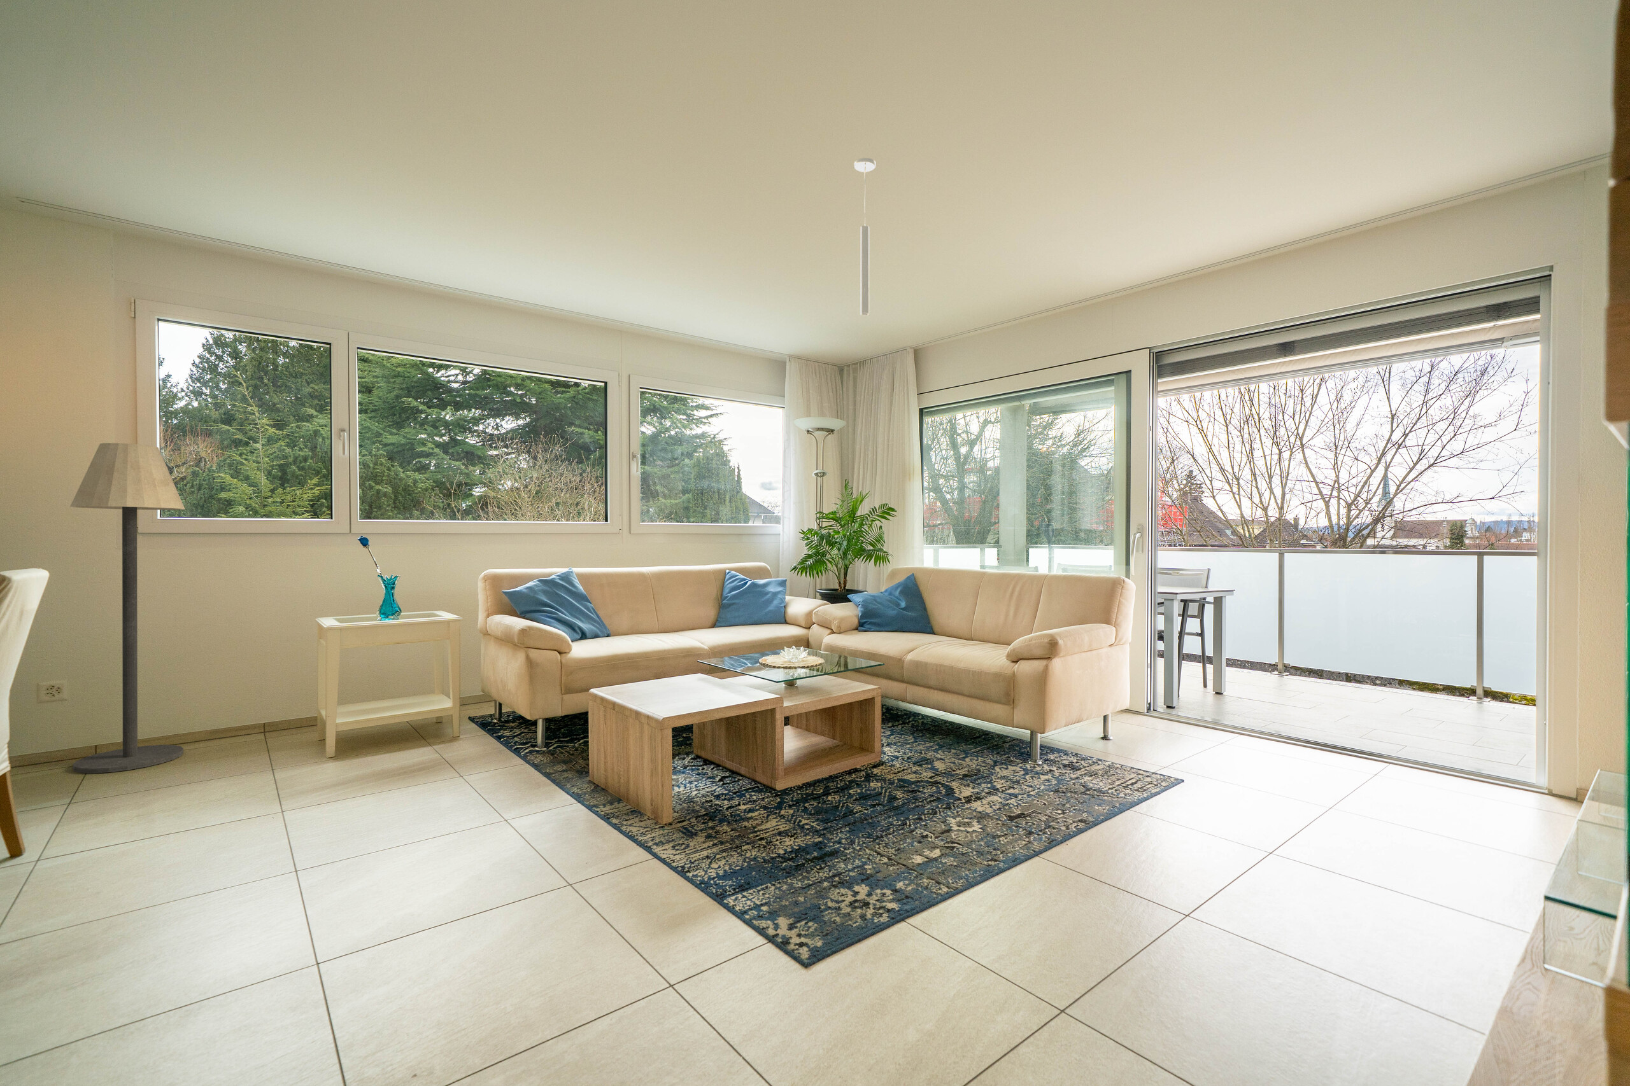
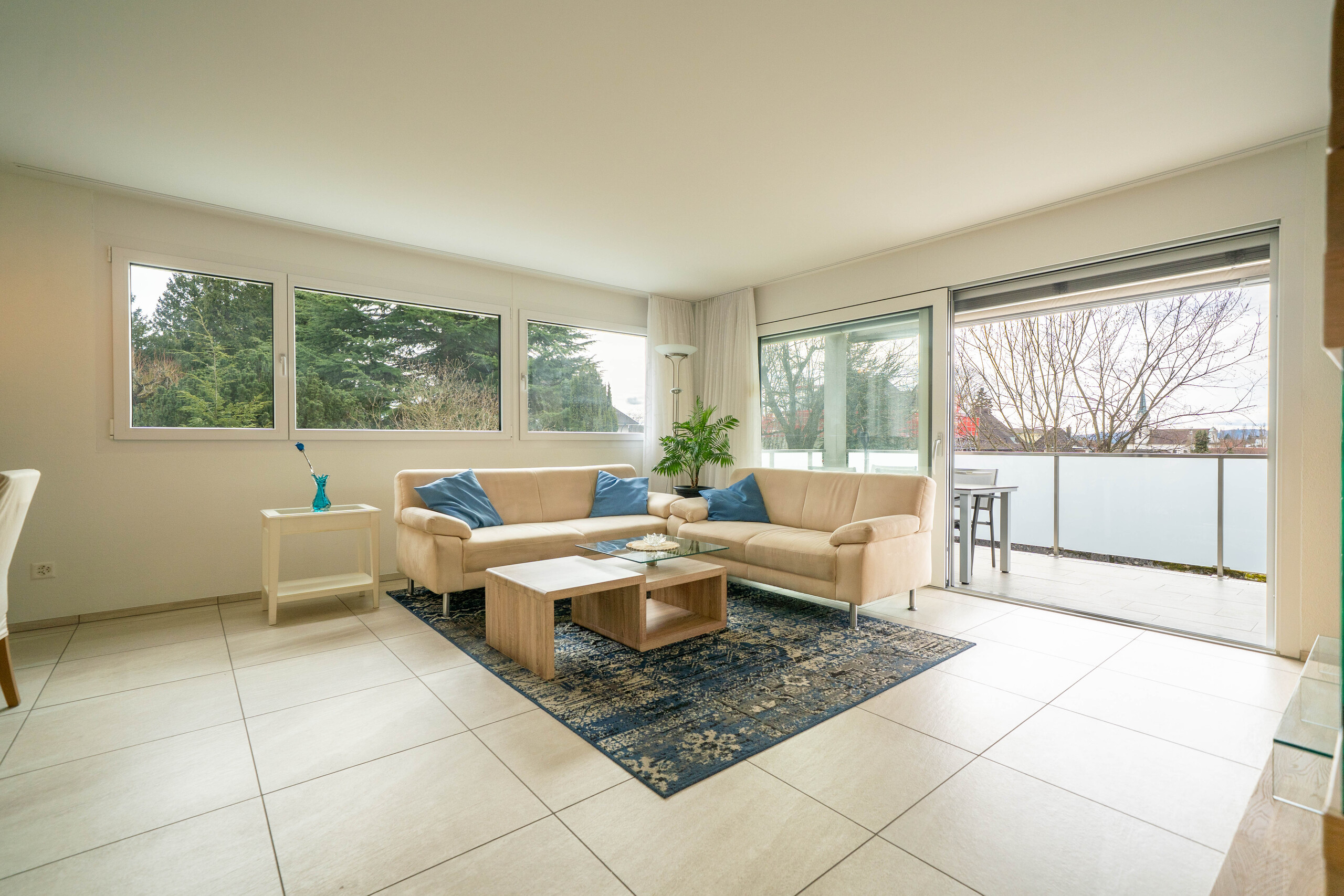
- floor lamp (130, 604)
- ceiling light (865, 239)
